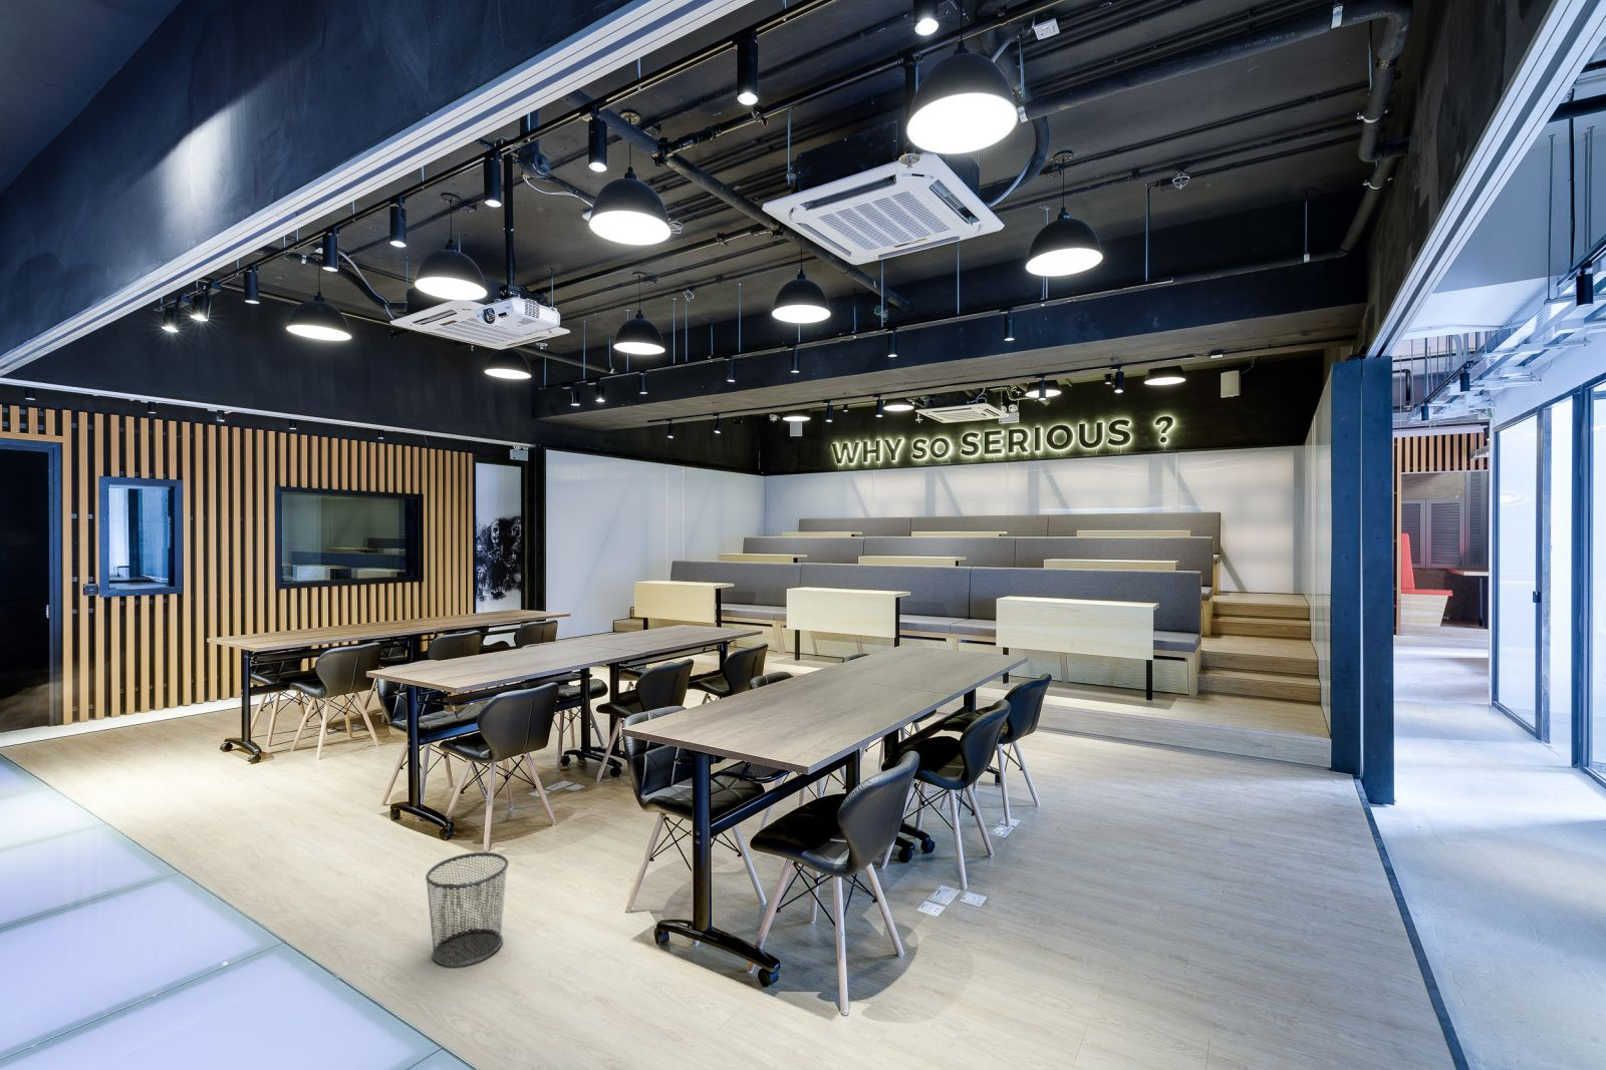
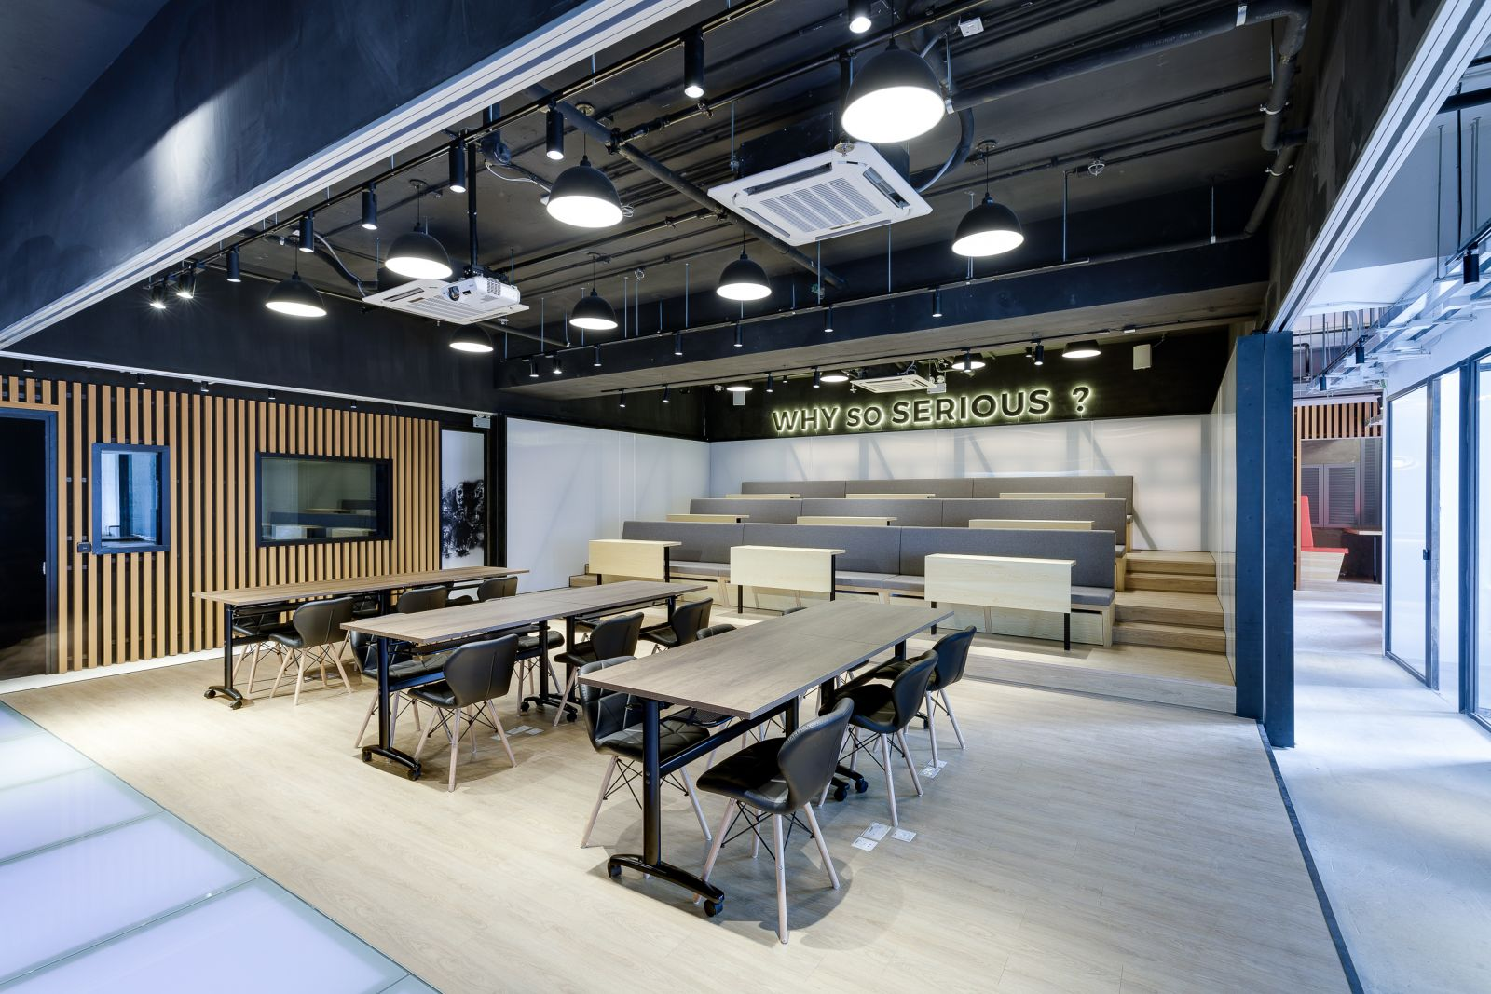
- waste bin (467, 908)
